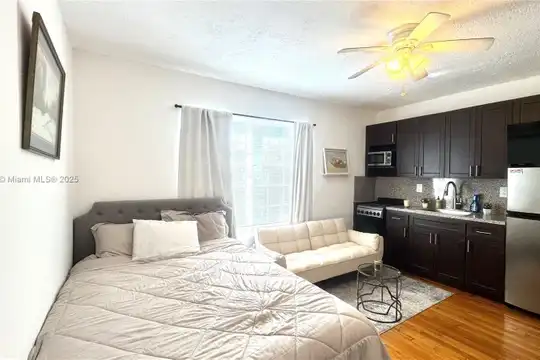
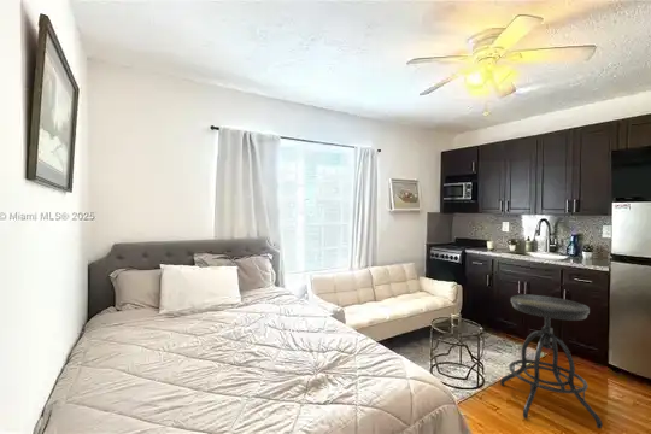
+ stool (547, 348)
